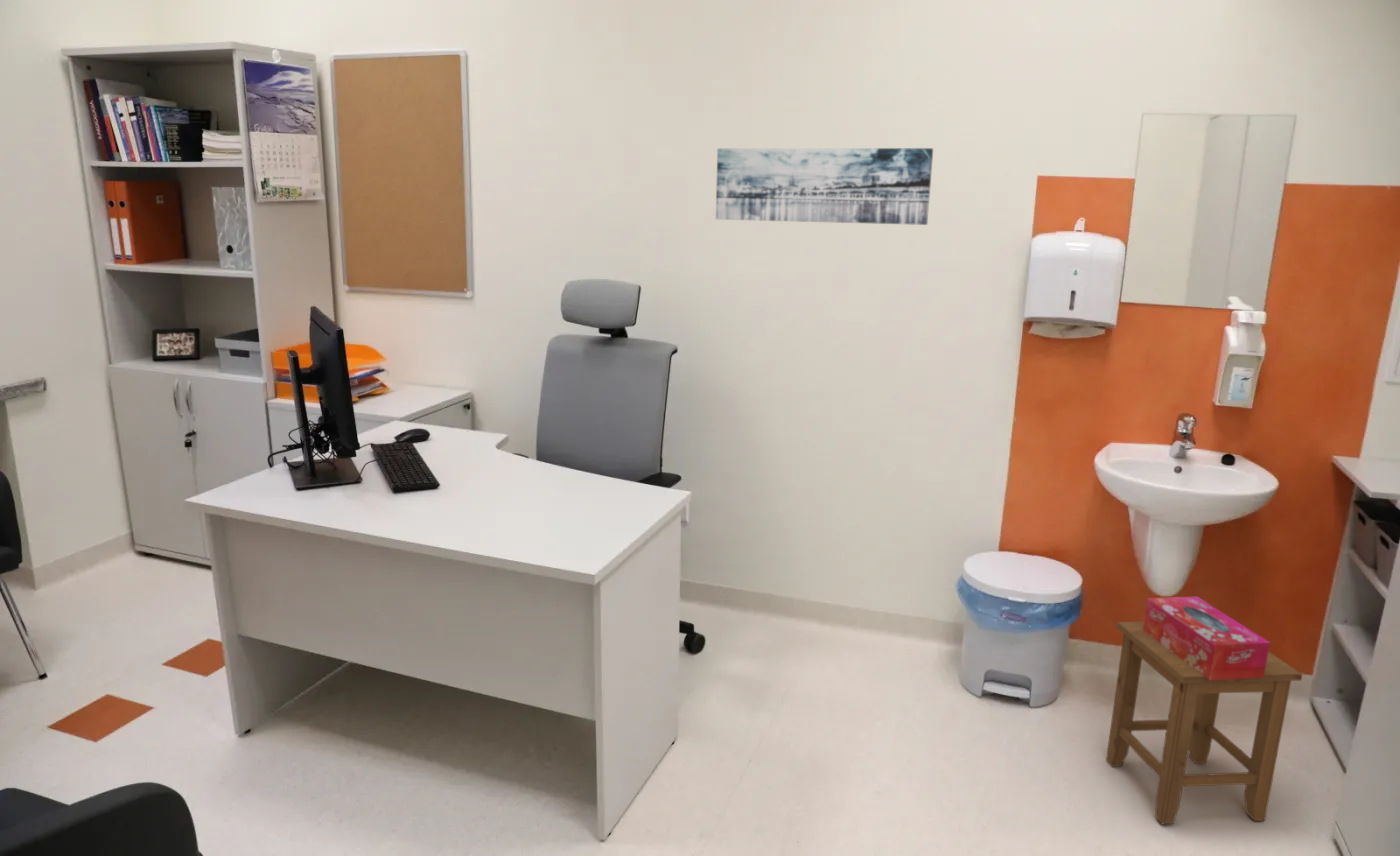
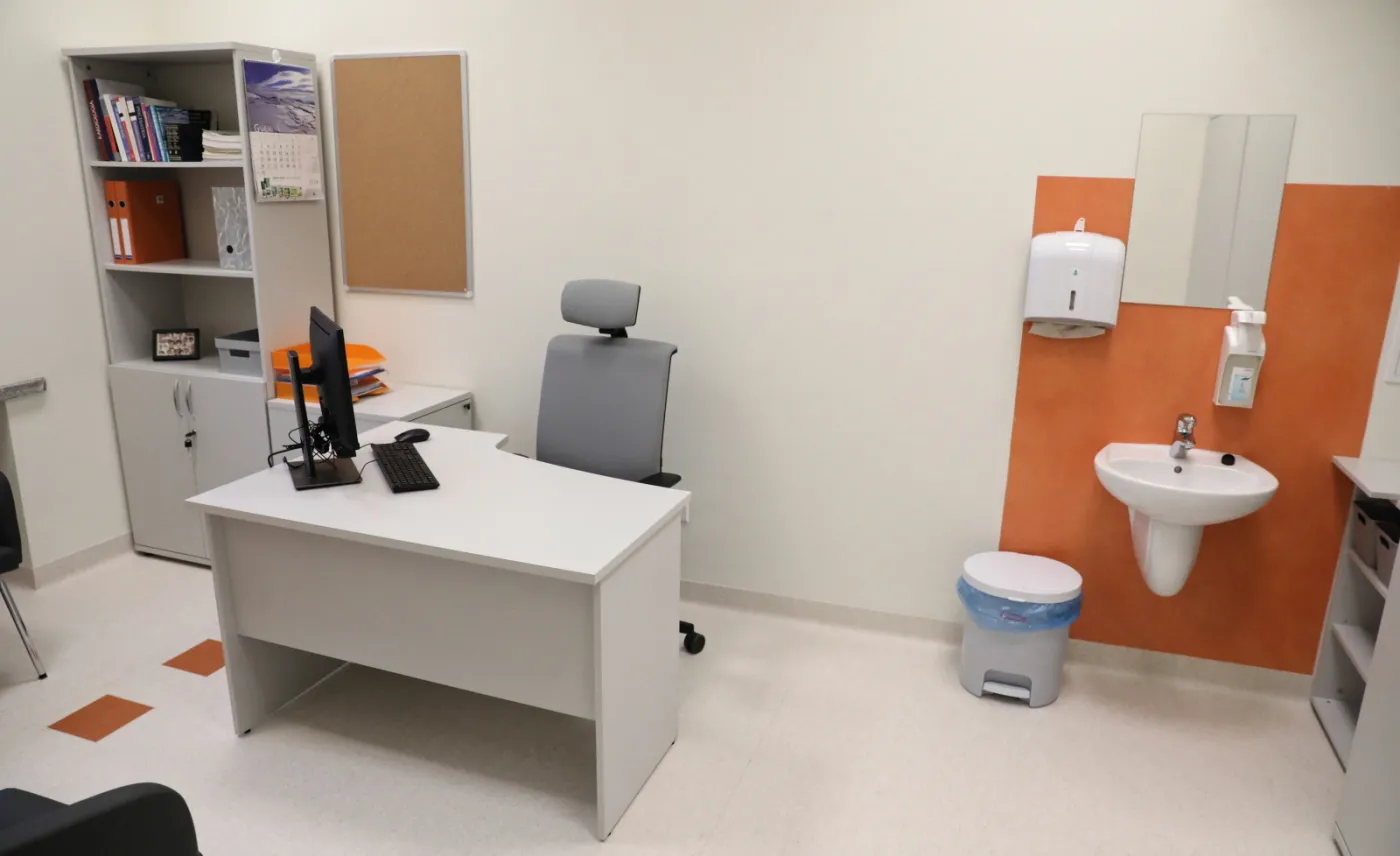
- stool (1192, 719)
- wall art (819, 185)
- tissue box (1203, 635)
